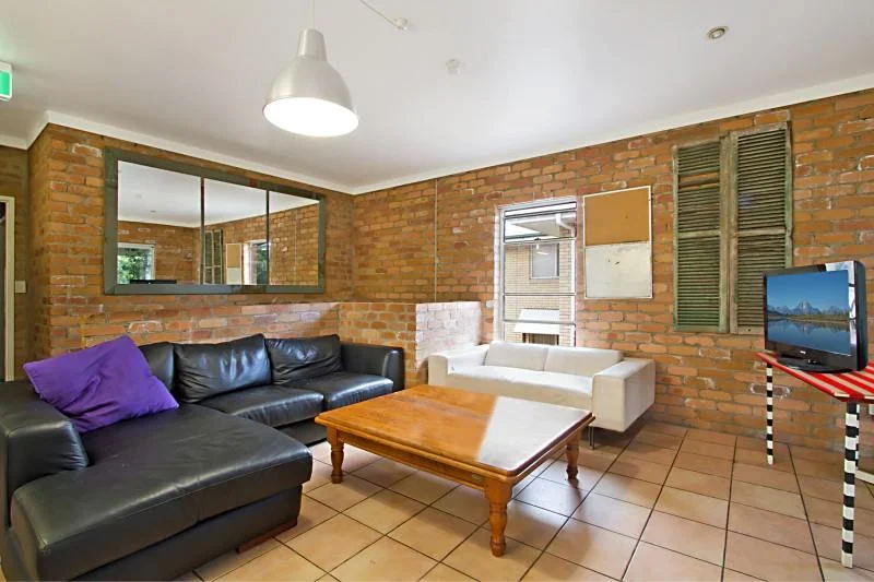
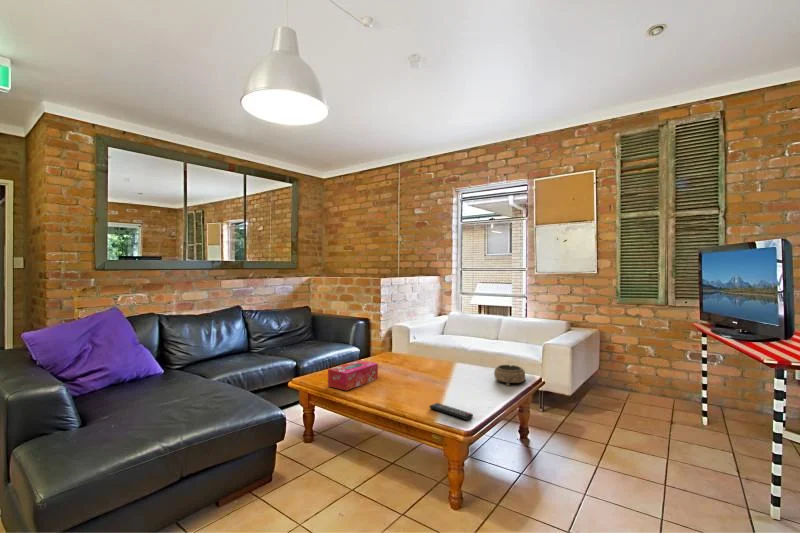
+ remote control (450, 411)
+ tissue box (353, 374)
+ decorative bowl (509, 374)
